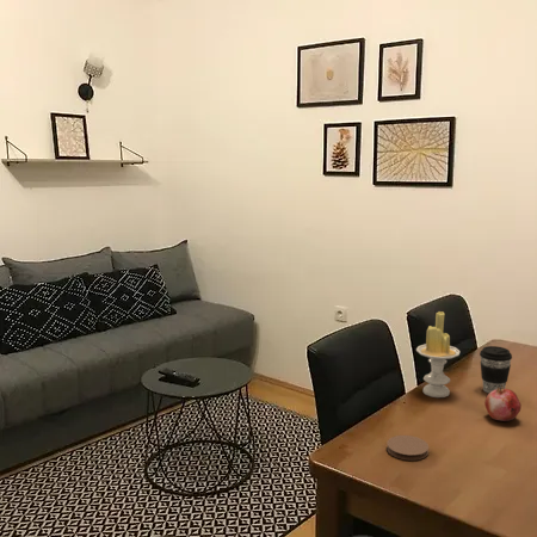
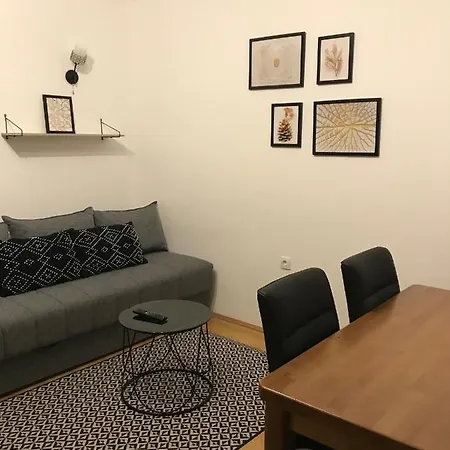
- coaster (407, 446)
- candle (438, 353)
- coffee cup (494, 370)
- fruit (502, 401)
